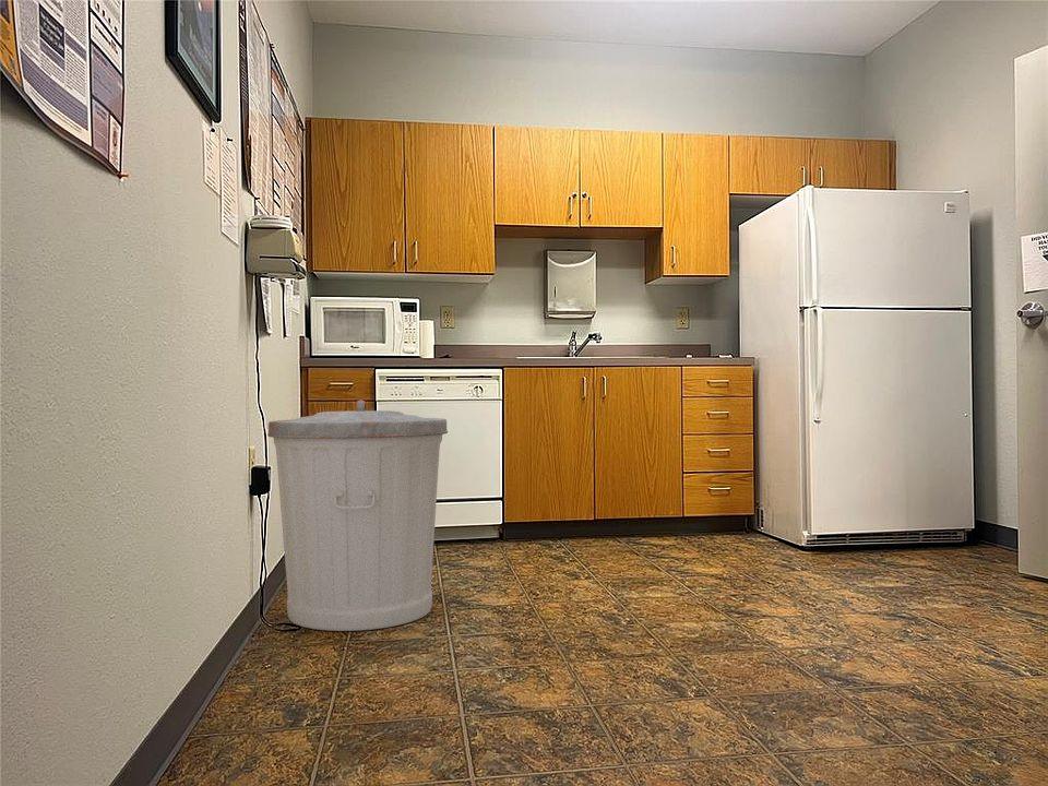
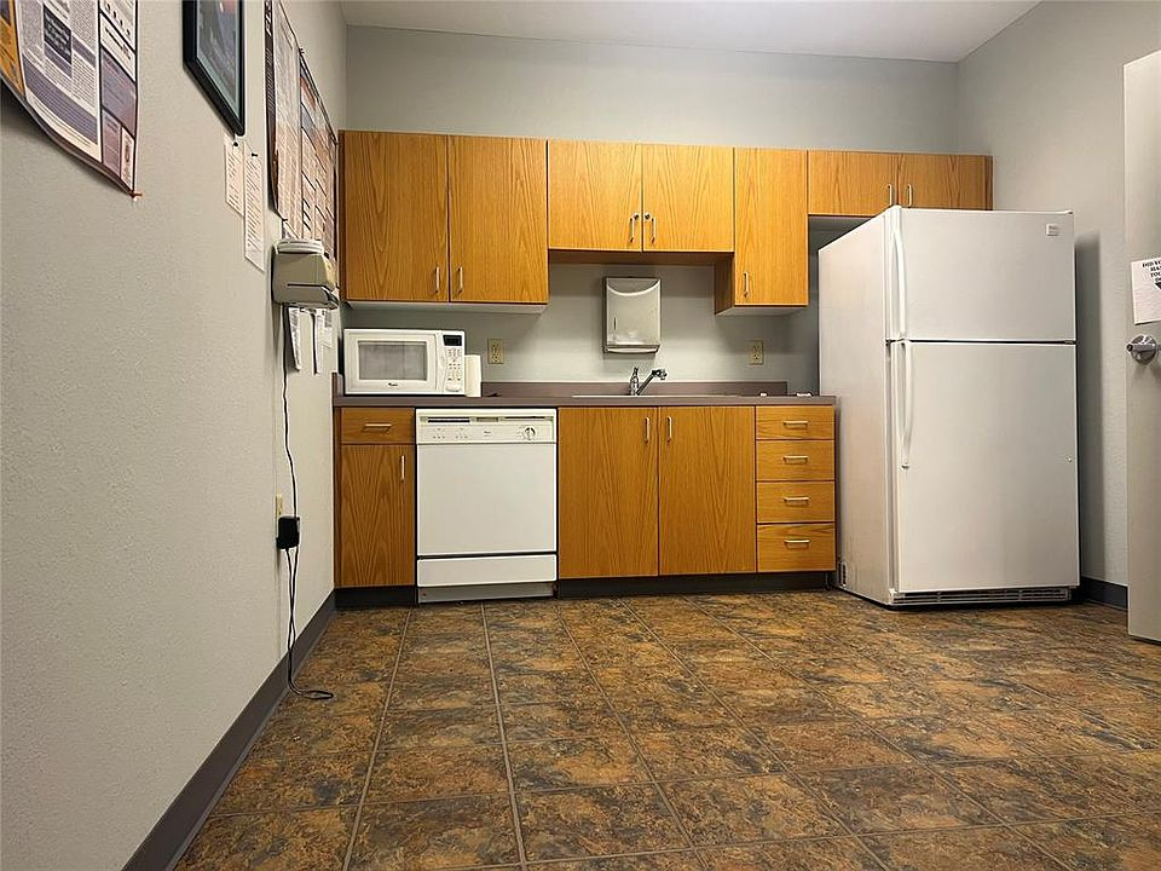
- trash can (359, 504)
